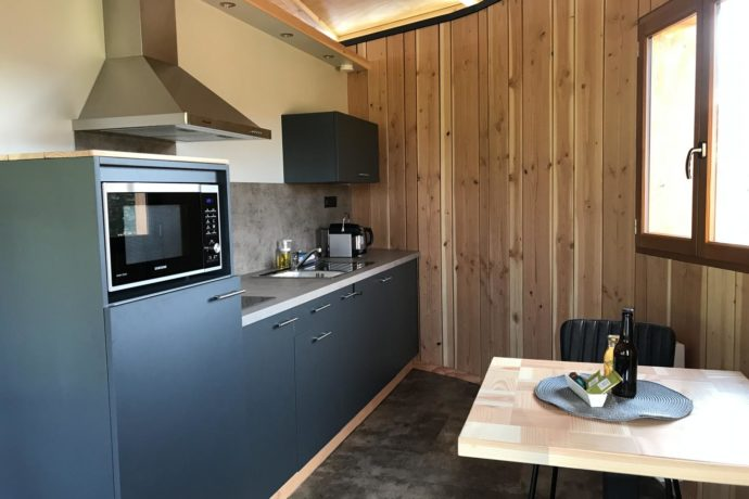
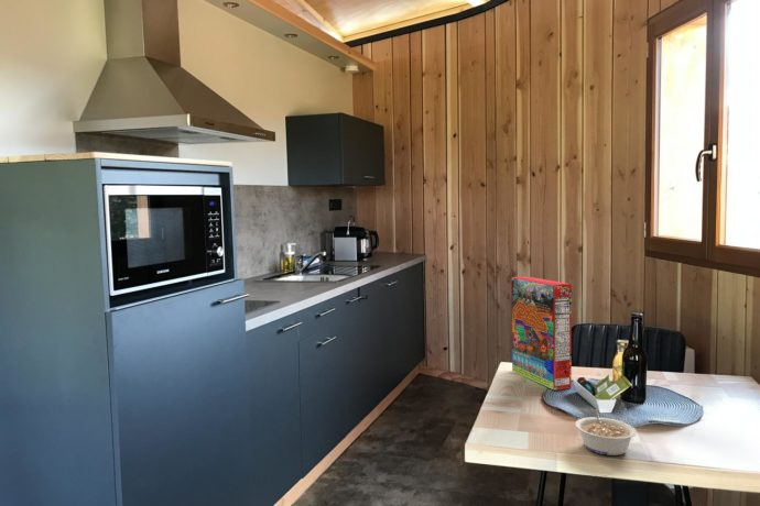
+ legume (602, 435)
+ cereal box (540, 329)
